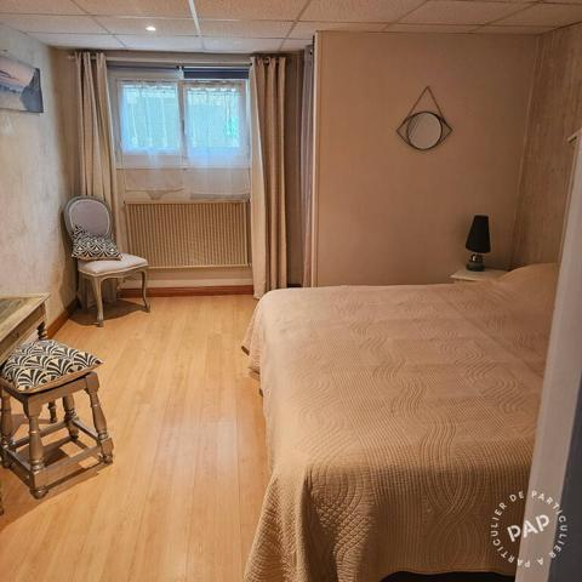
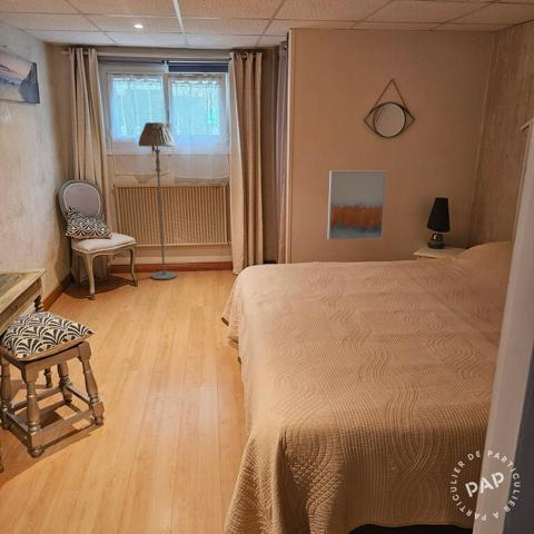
+ floor lamp (159, 202)
+ wall art (356, 205)
